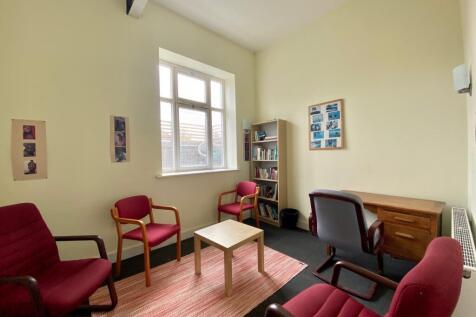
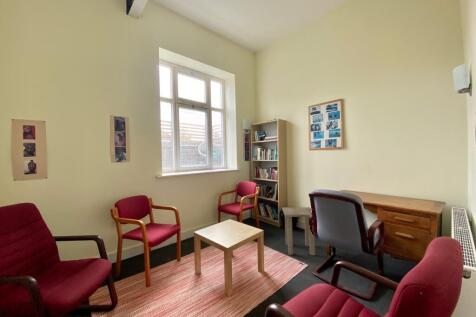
+ side table (305, 230)
